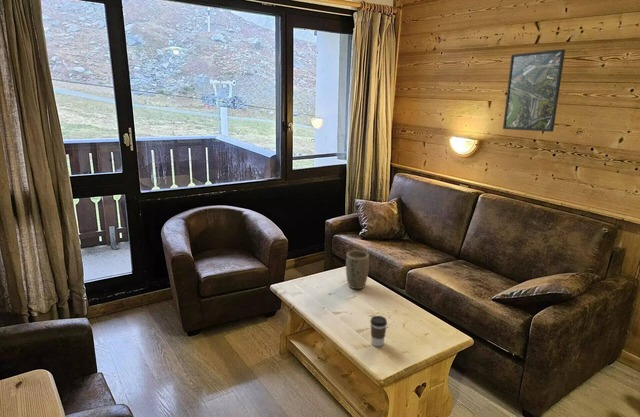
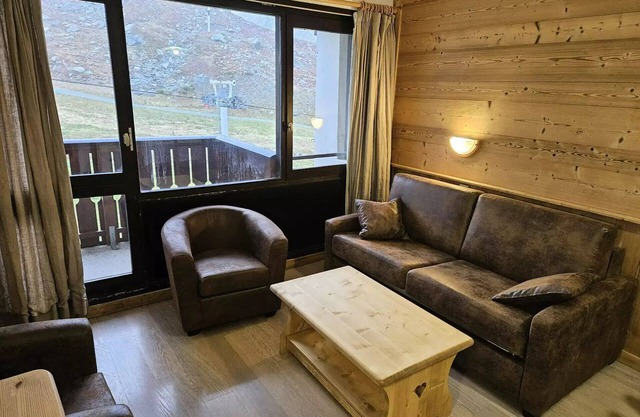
- plant pot (357, 270)
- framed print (531, 92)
- coffee cup (378, 331)
